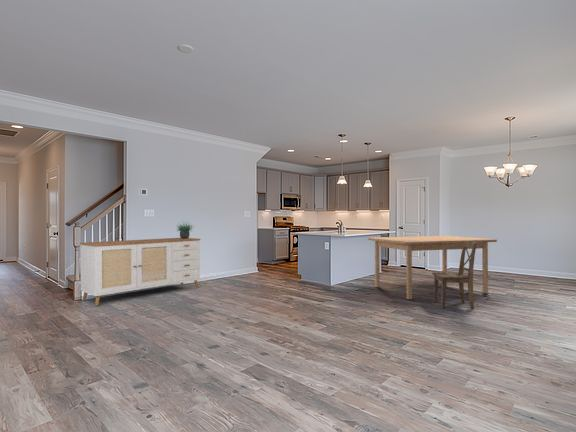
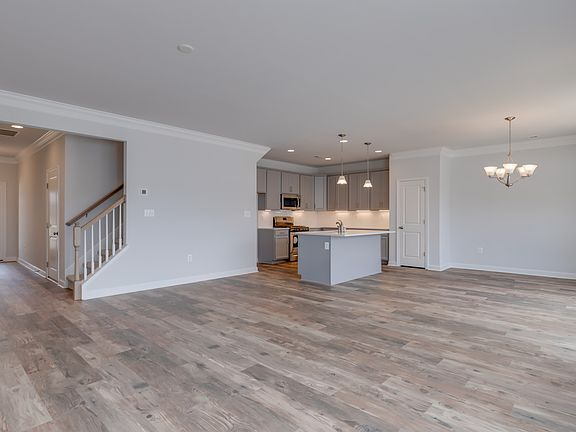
- dining chair (454, 273)
- potted plant (184, 227)
- sideboard (145, 267)
- table (442, 264)
